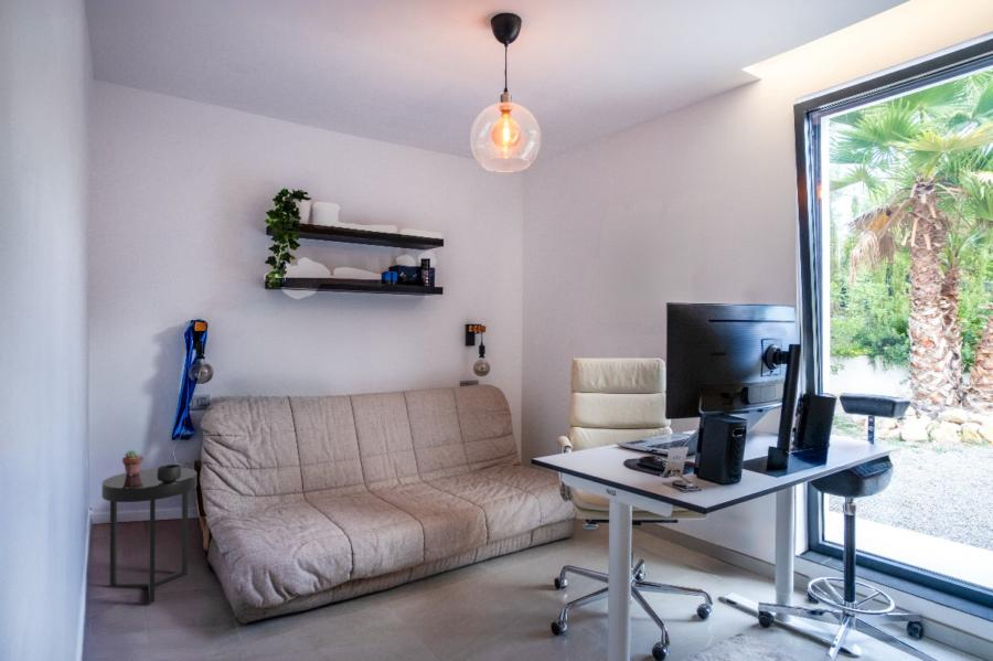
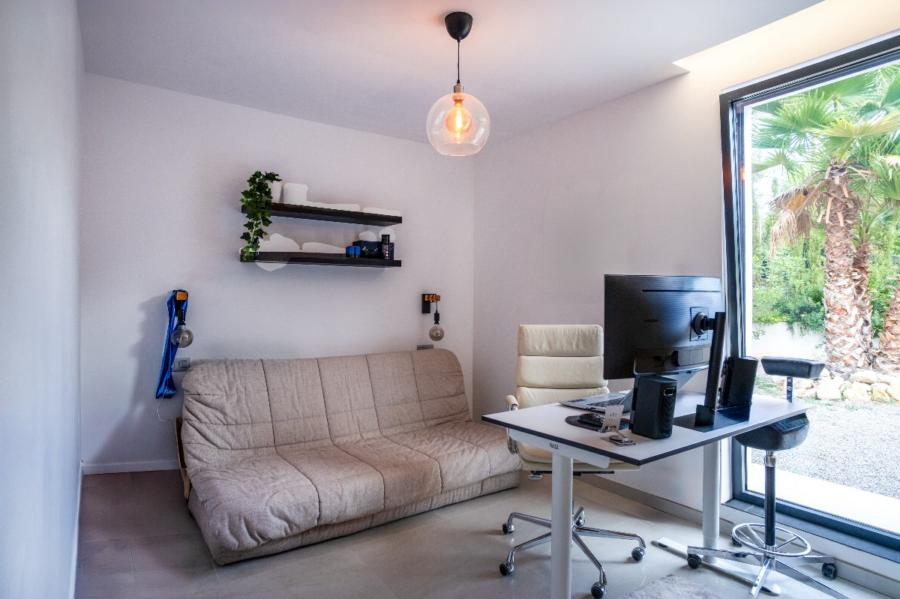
- potted succulent (132, 461)
- mug (170, 472)
- side table (150, 532)
